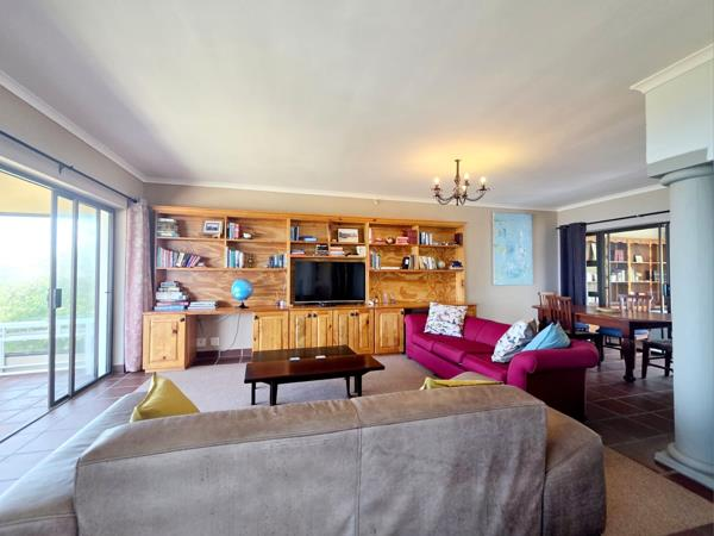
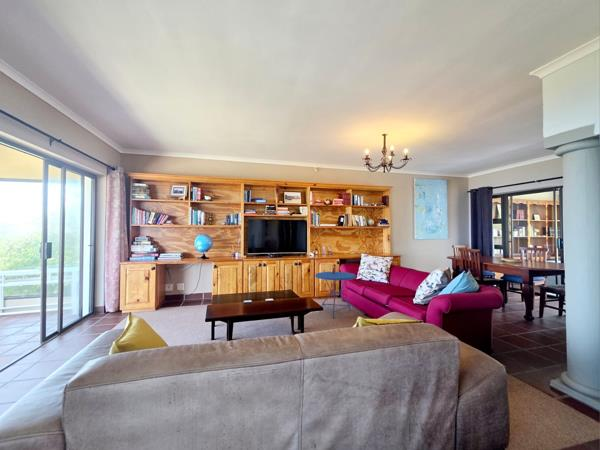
+ side table (334, 289)
